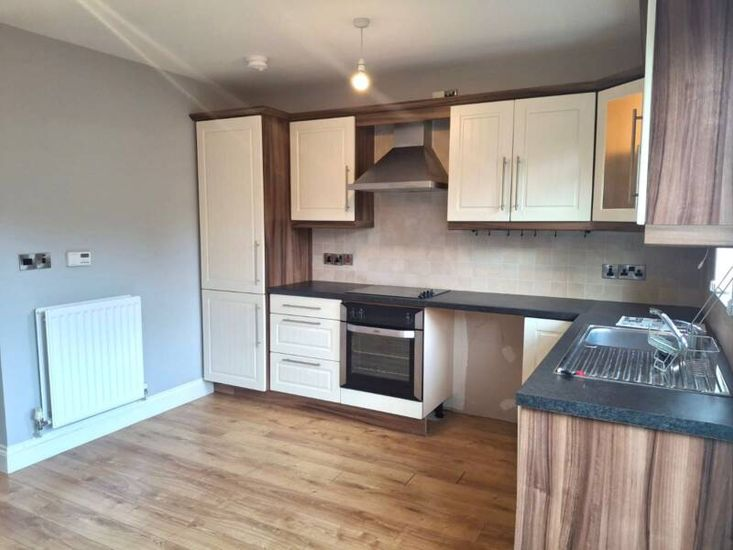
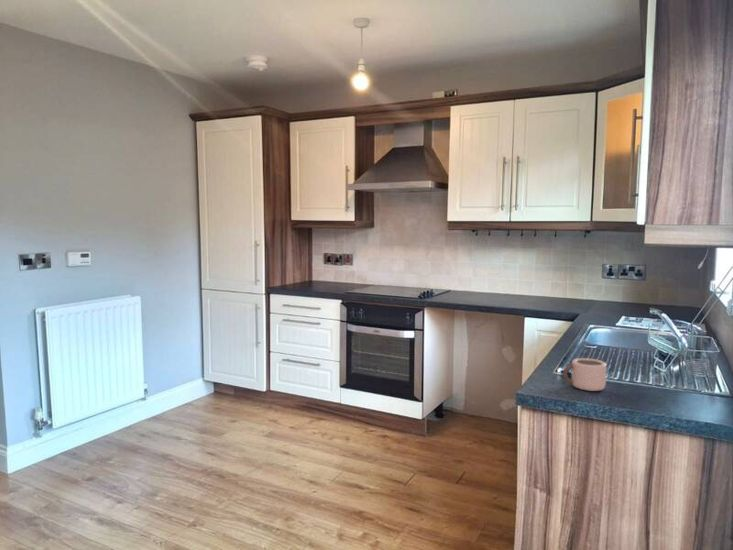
+ mug (584, 374)
